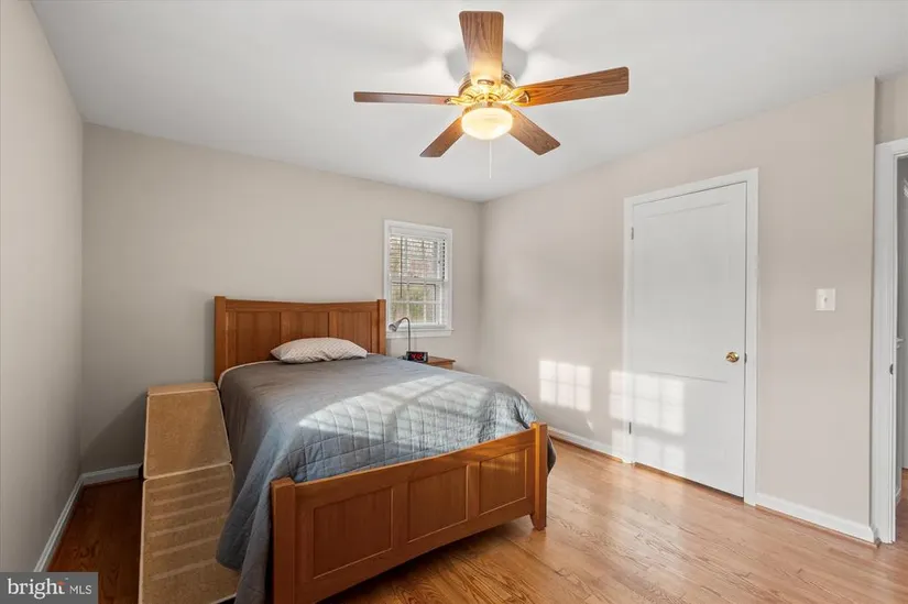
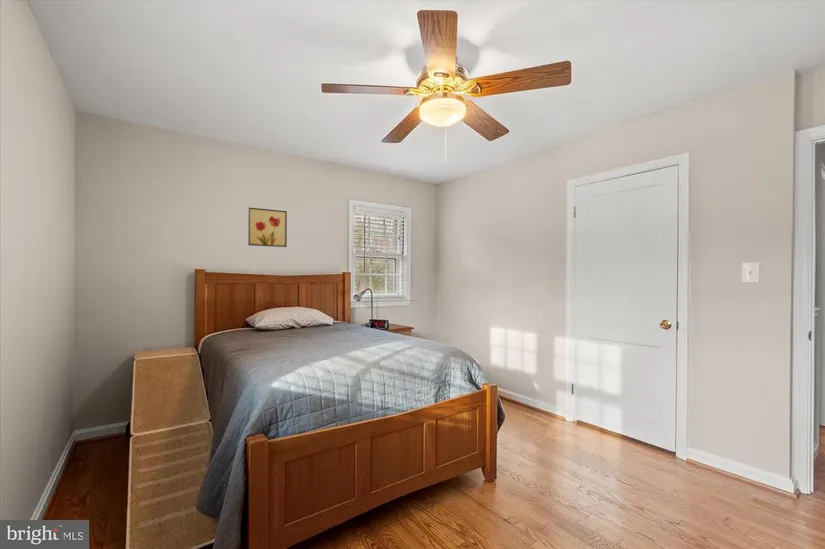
+ wall art (267, 227)
